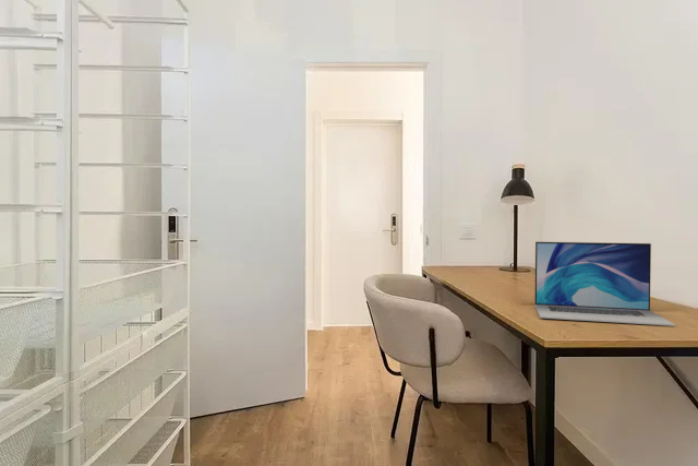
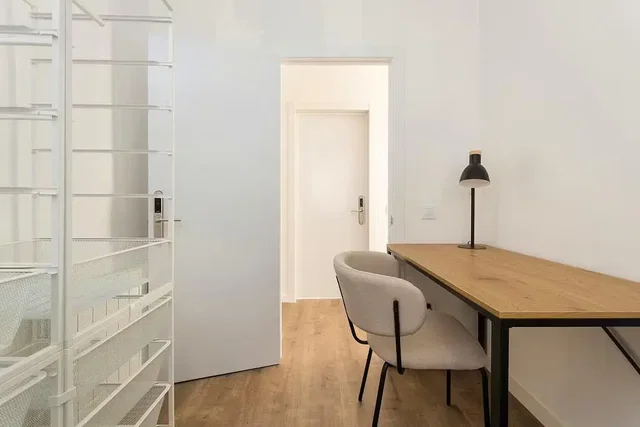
- laptop (597, 278)
